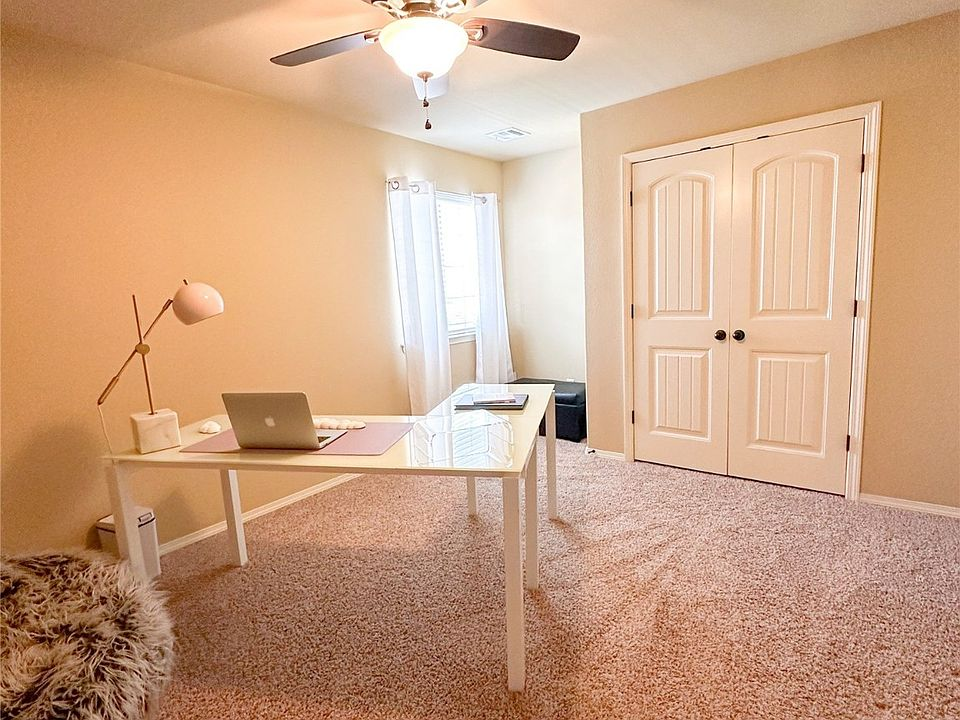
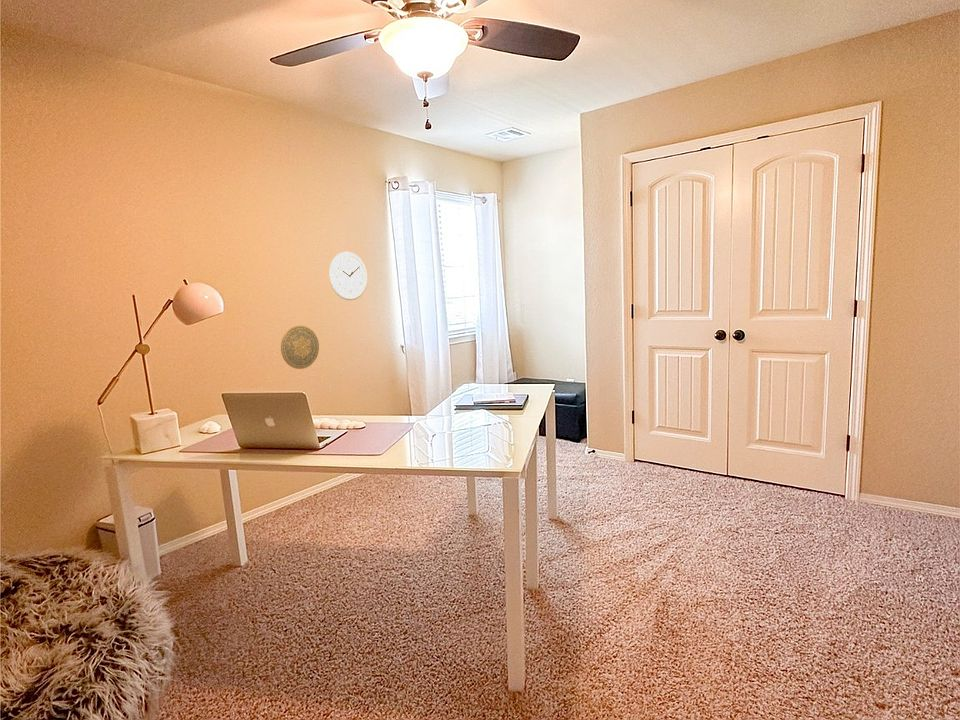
+ decorative plate (301, 347)
+ wall clock (349, 276)
